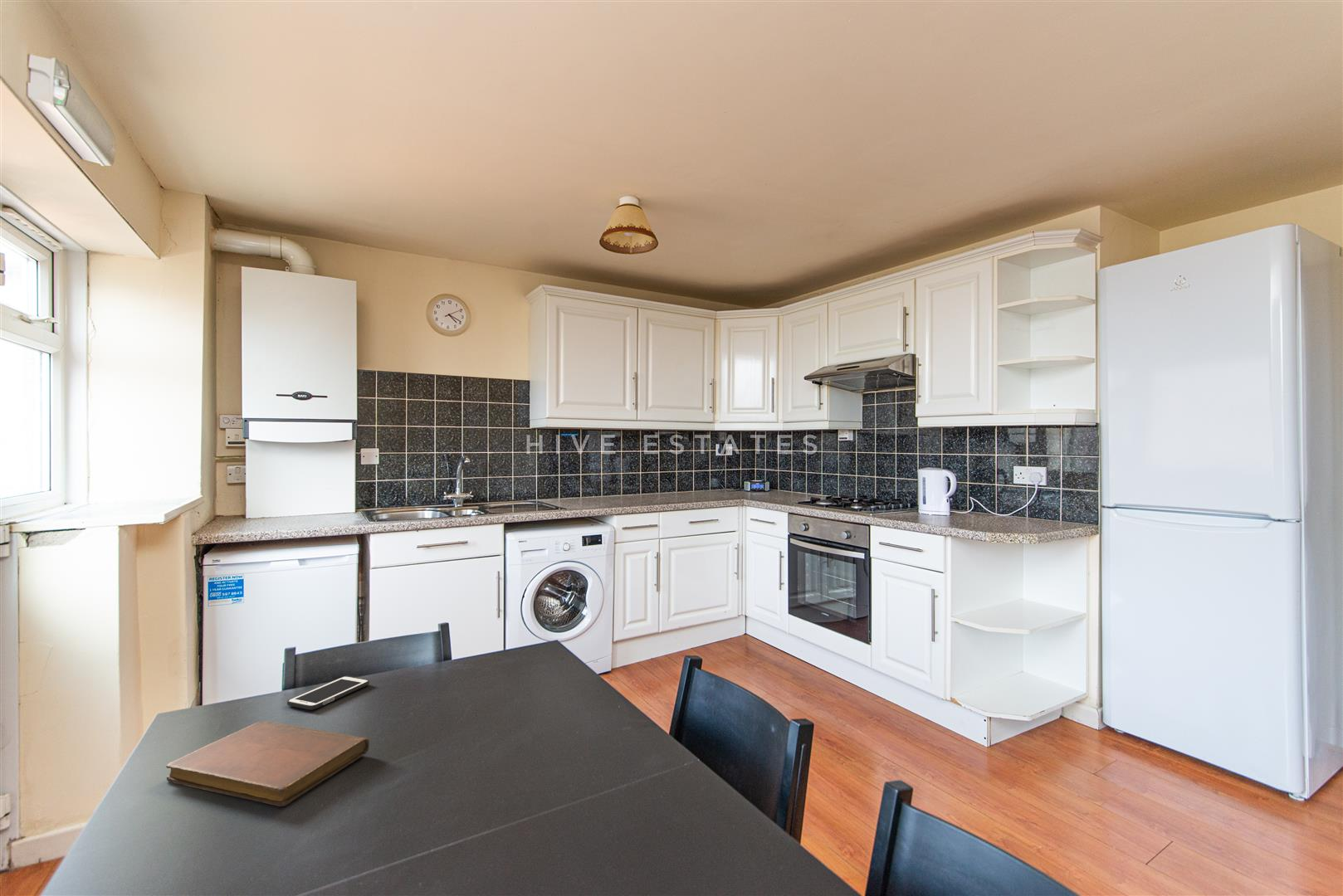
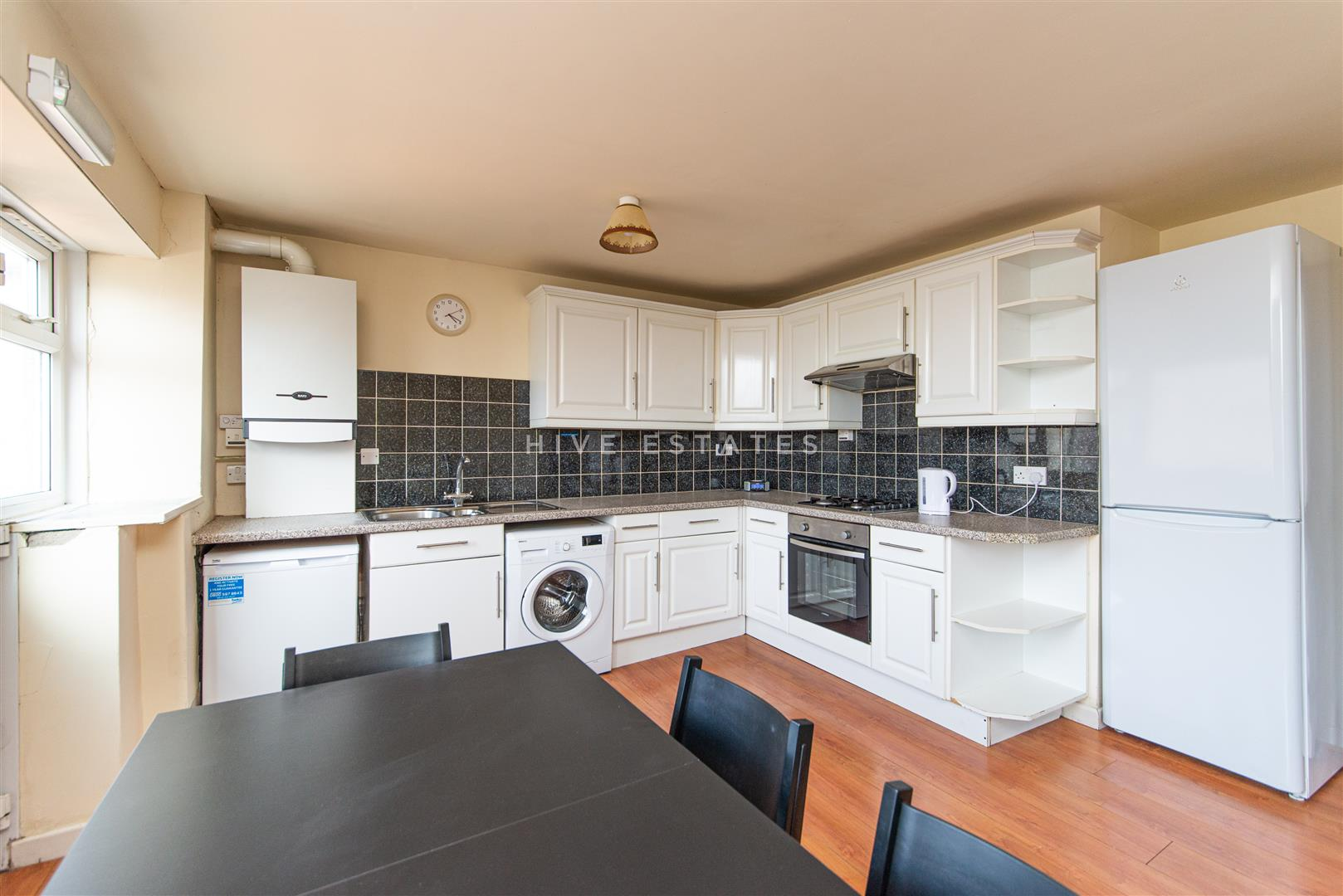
- cell phone (330, 692)
- notebook (271, 757)
